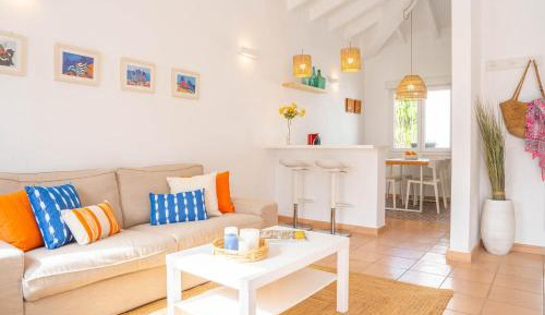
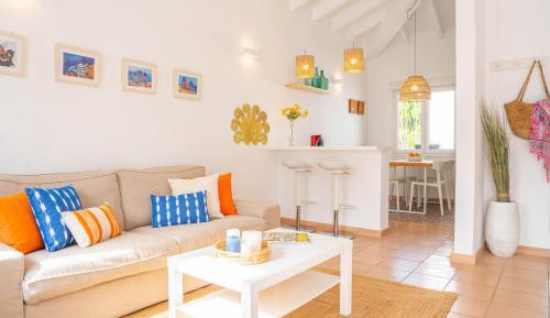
+ wall decoration (252, 124)
